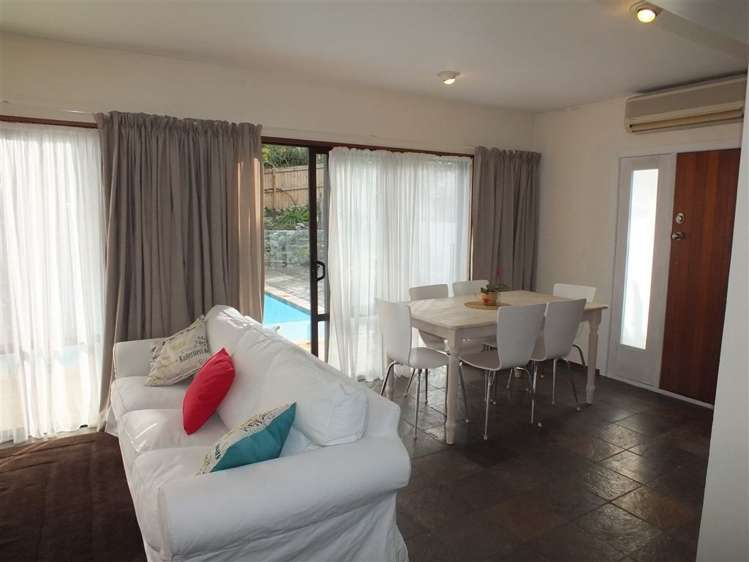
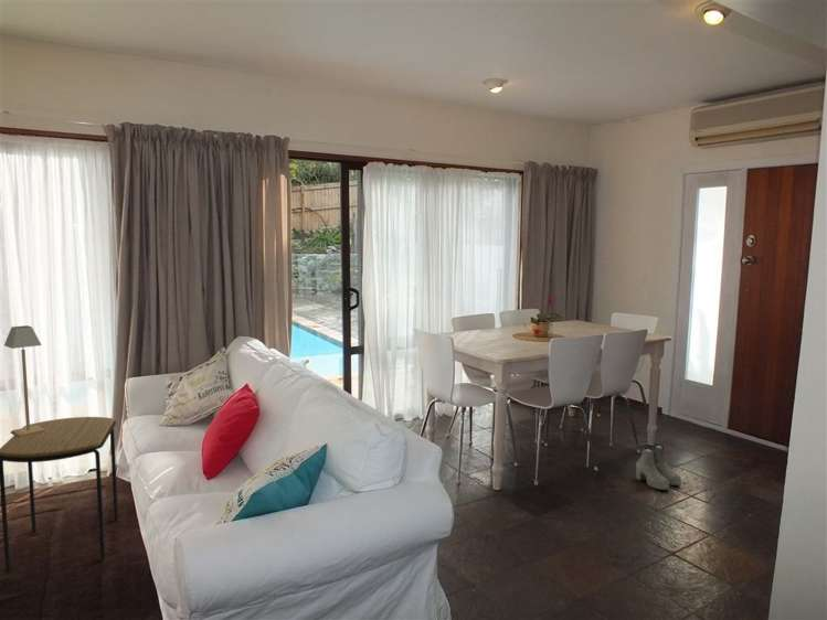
+ table lamp (24, 380)
+ boots (658, 464)
+ side table (33, 492)
